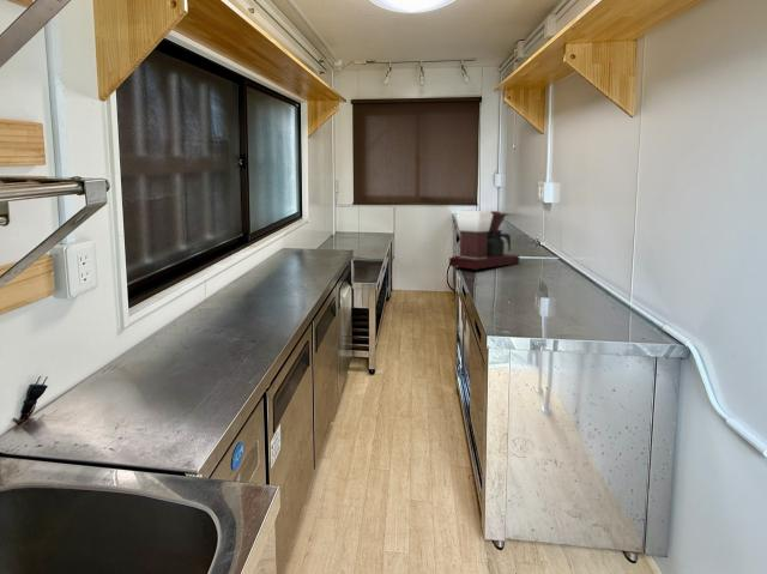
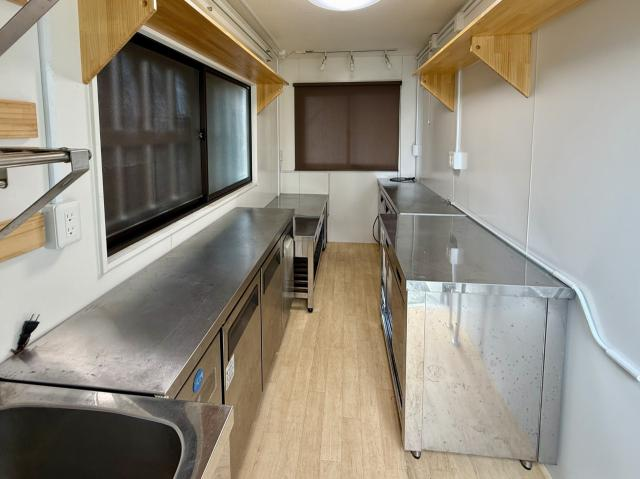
- coffee maker (485, 238)
